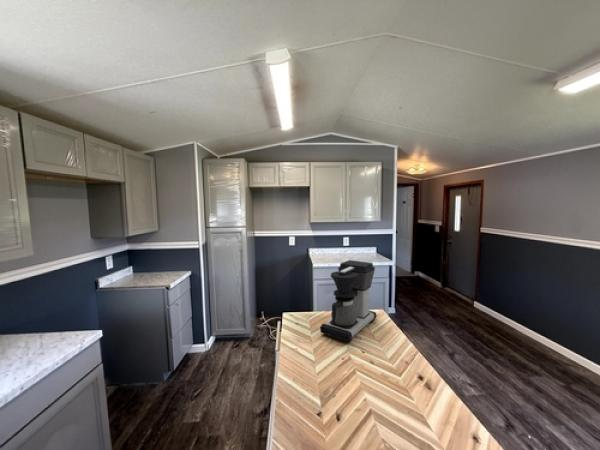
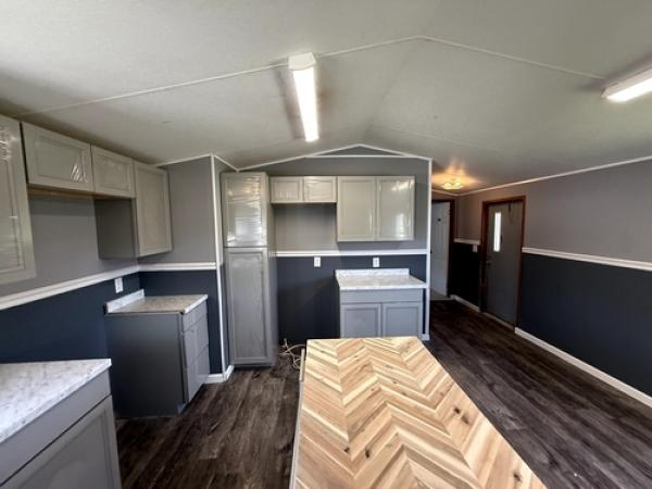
- coffee maker (349, 296)
